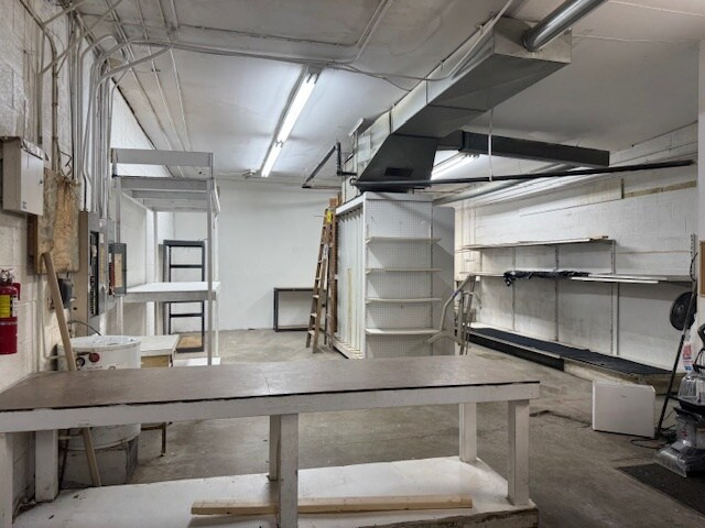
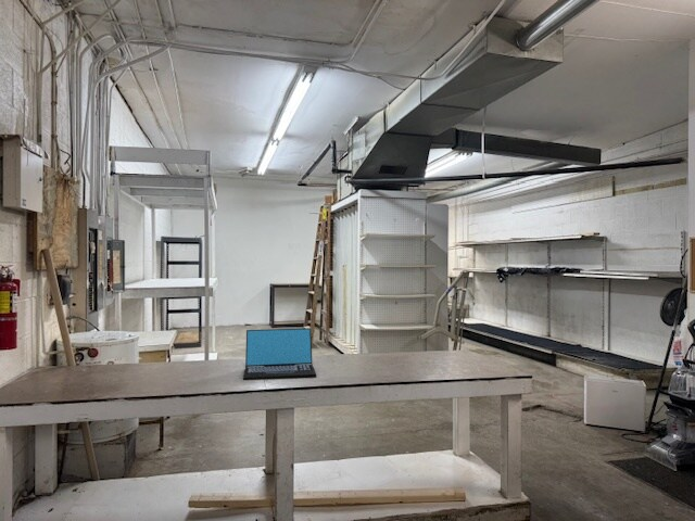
+ laptop (279, 352)
